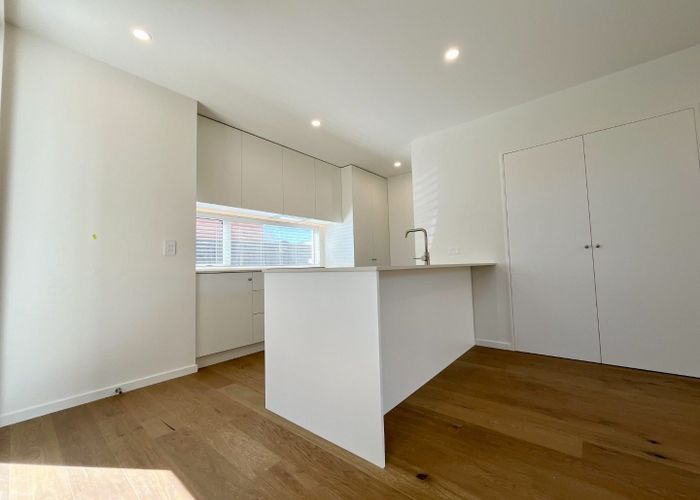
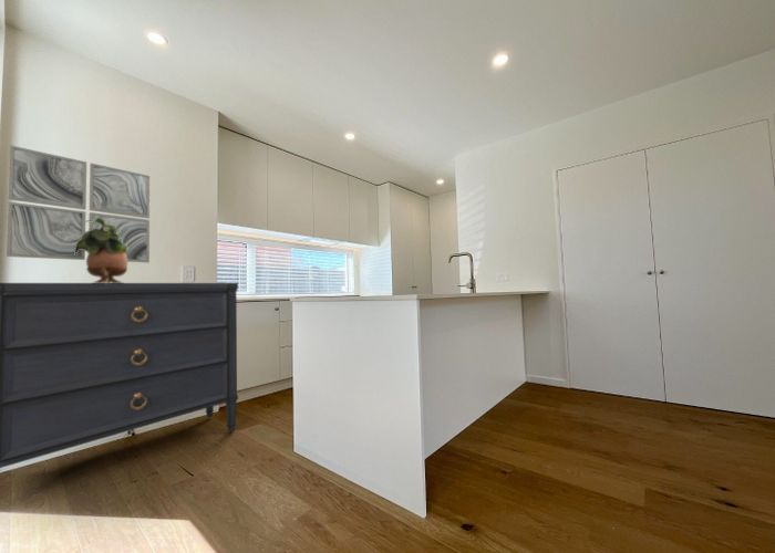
+ dresser (130, 367)
+ wall art (84, 211)
+ potted plant (102, 250)
